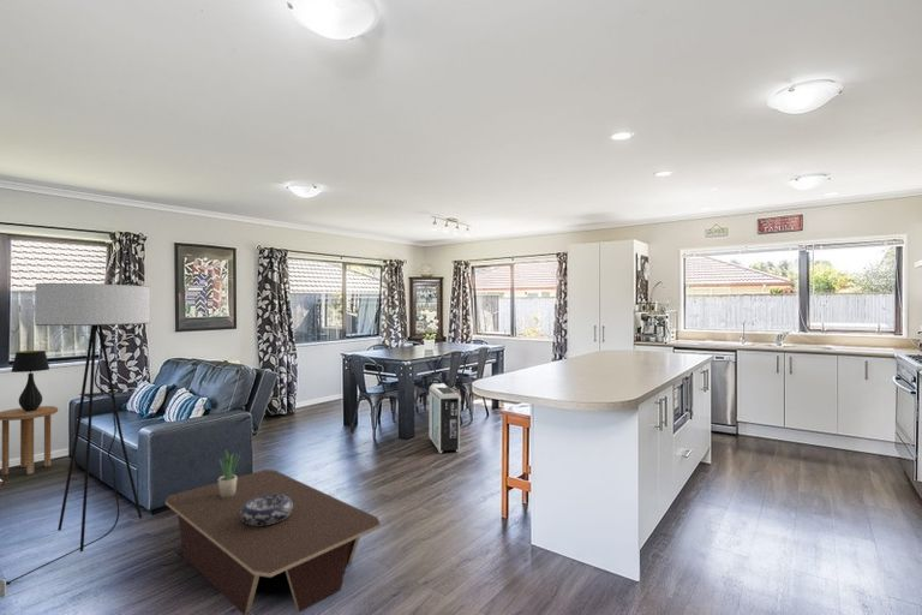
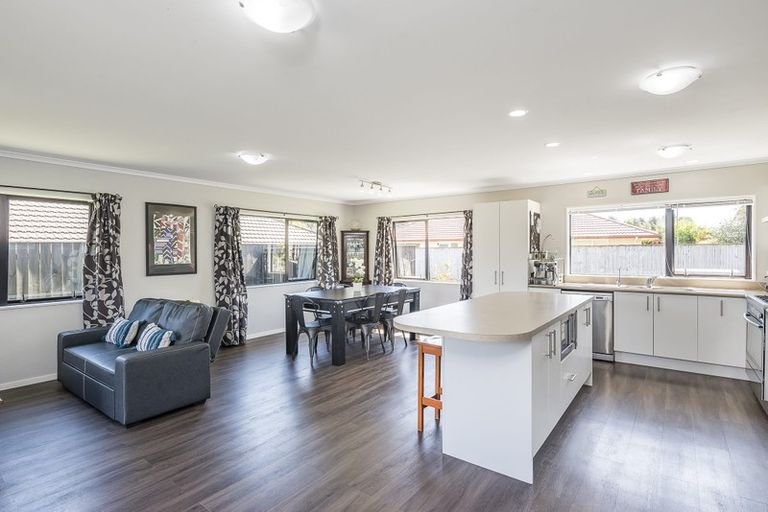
- decorative bowl (267, 509)
- potted plant (229, 470)
- side table (26, 440)
- air purifier (443, 416)
- floor lamp (77, 420)
- coffee table (267, 533)
- table lamp (30, 381)
